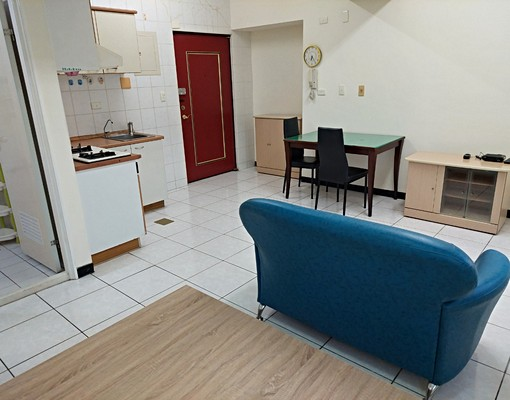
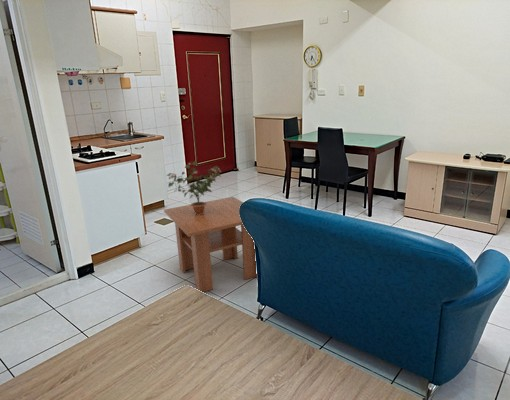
+ coffee table (216, 243)
+ potted plant (196, 188)
